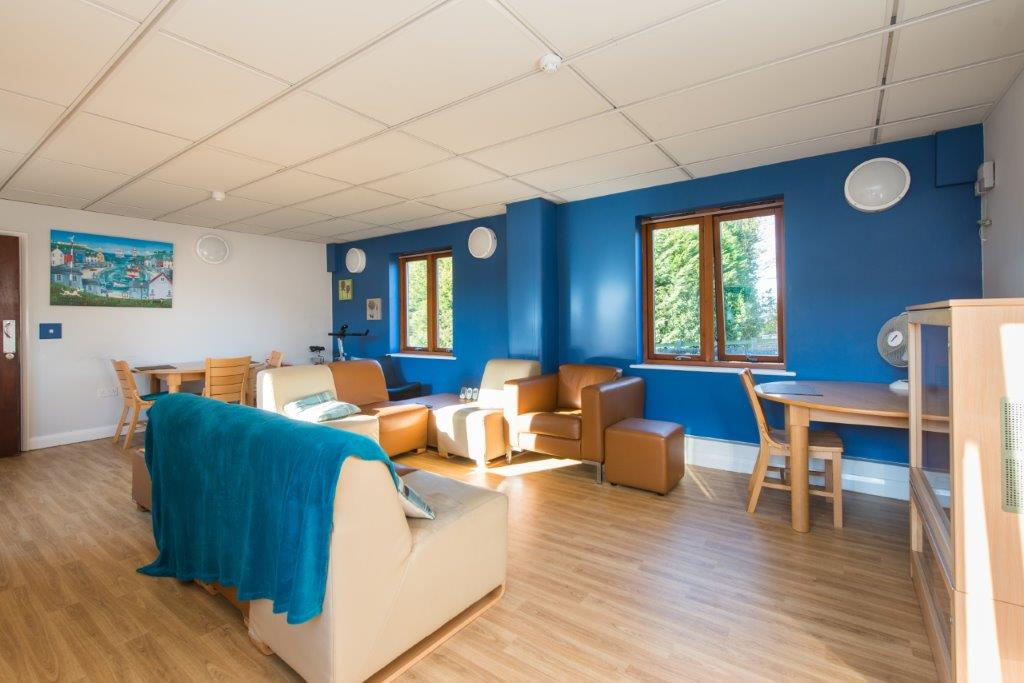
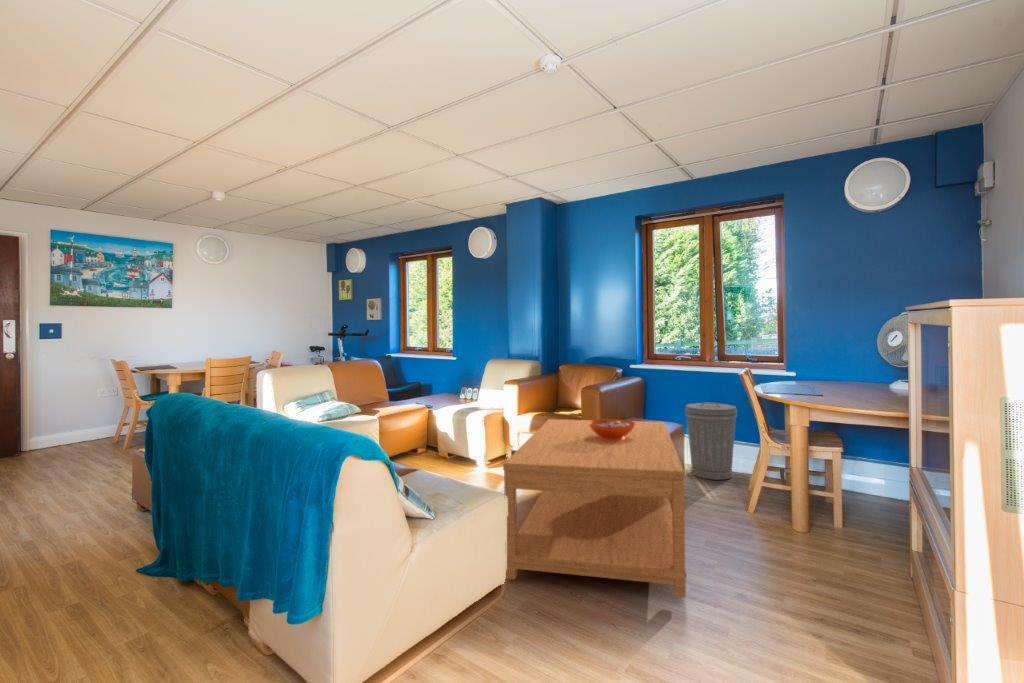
+ decorative bowl (611, 429)
+ coffee table (599, 485)
+ trash can (711, 438)
